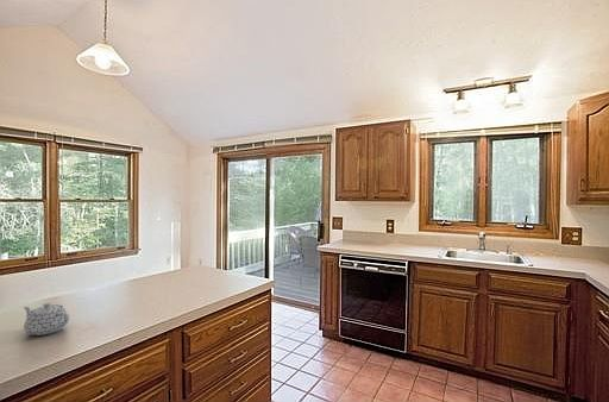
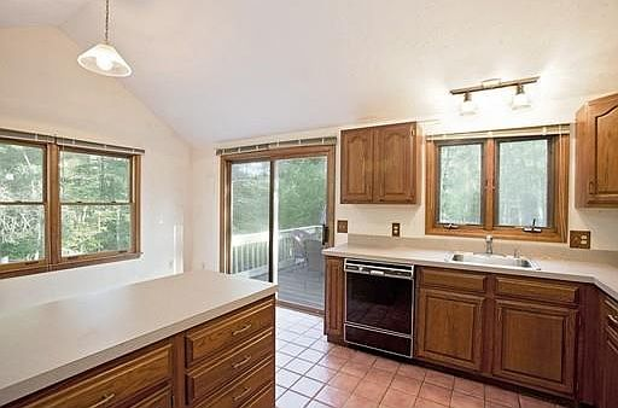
- teapot (45, 316)
